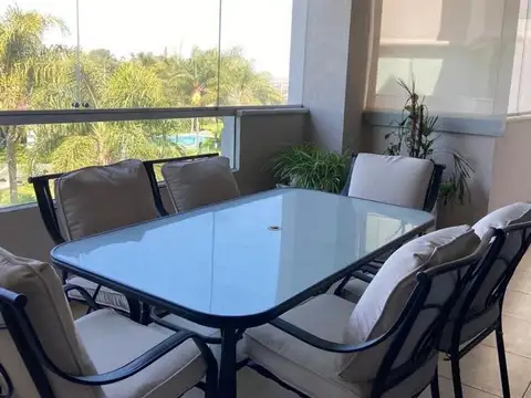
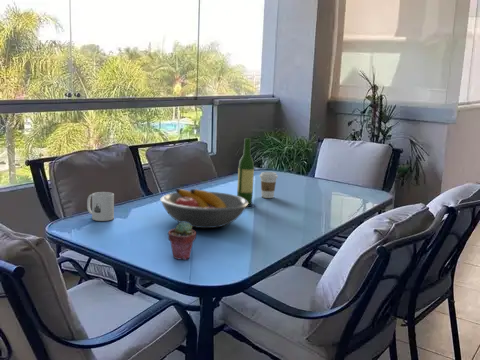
+ potted succulent (182, 239)
+ fruit bowl (204, 208)
+ mug (99, 205)
+ wine bottle (246, 171)
+ coffee cup (268, 184)
